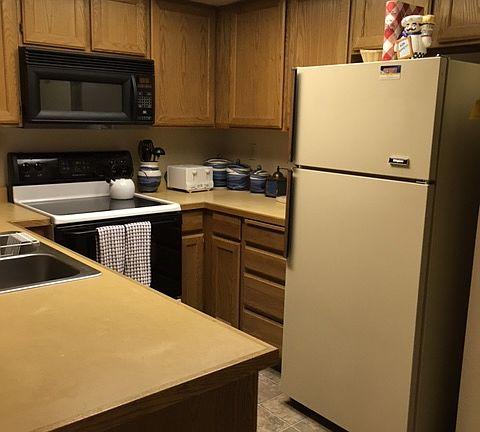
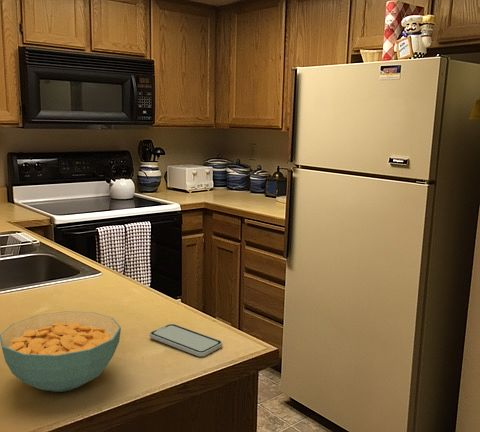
+ smartphone (185, 339)
+ cereal bowl (62, 357)
